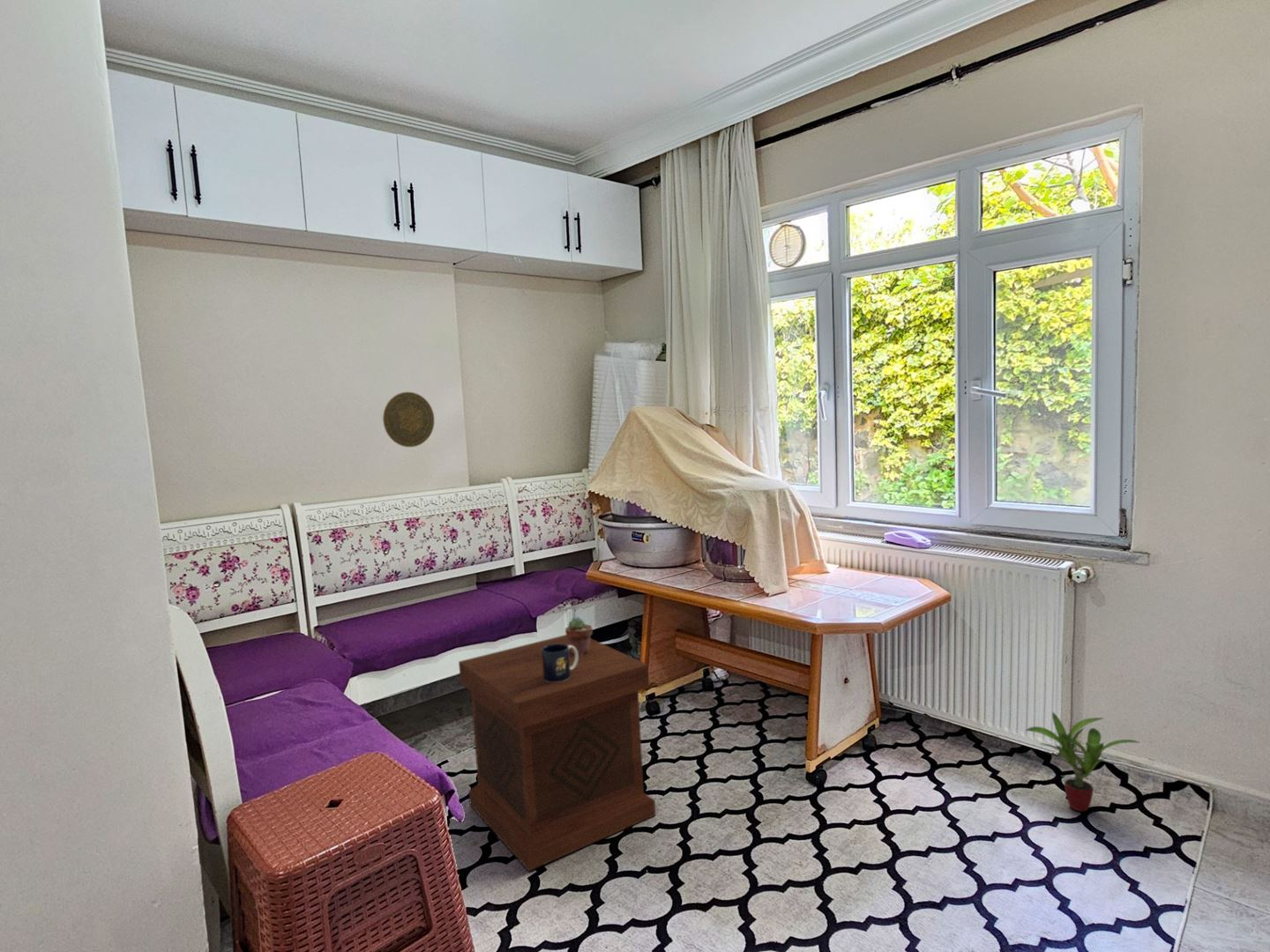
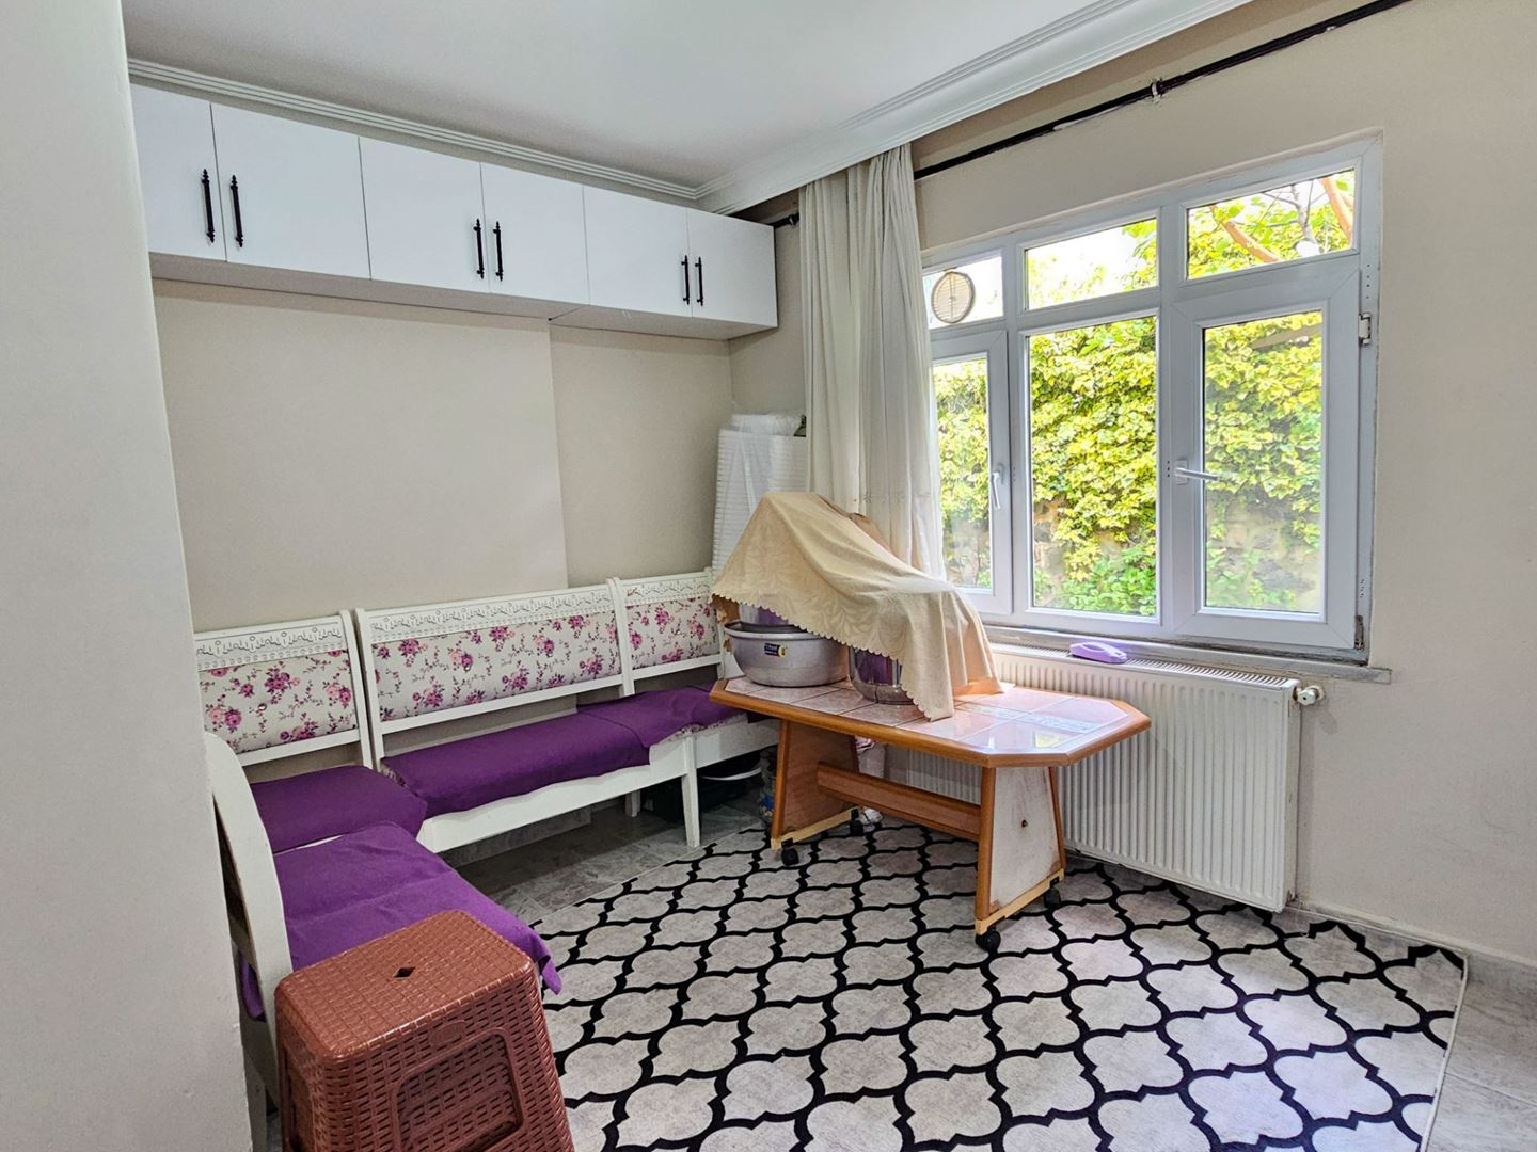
- potted succulent (579, 634)
- decorative plate (410, 419)
- side table (556, 737)
- potted plant (1079, 769)
- mug (561, 660)
